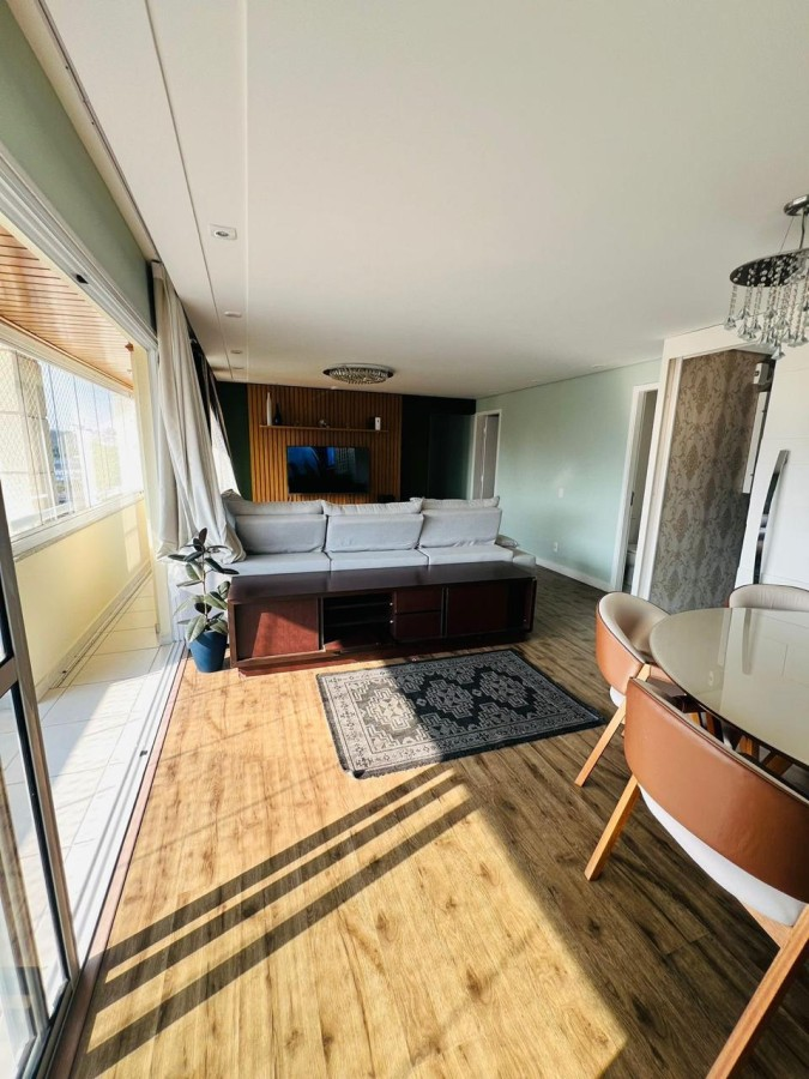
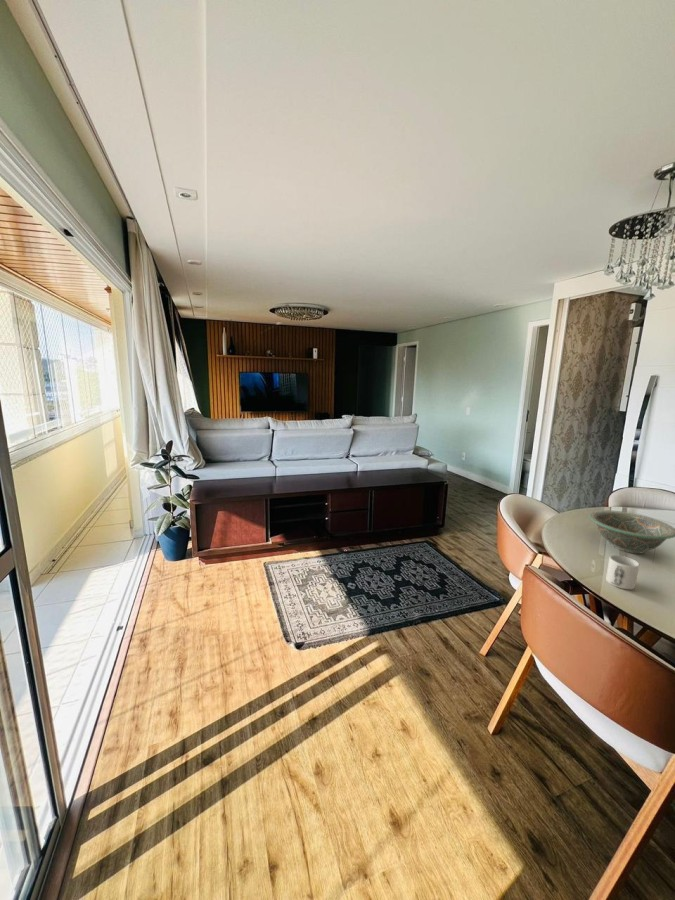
+ decorative bowl (628, 534)
+ mug (622, 570)
